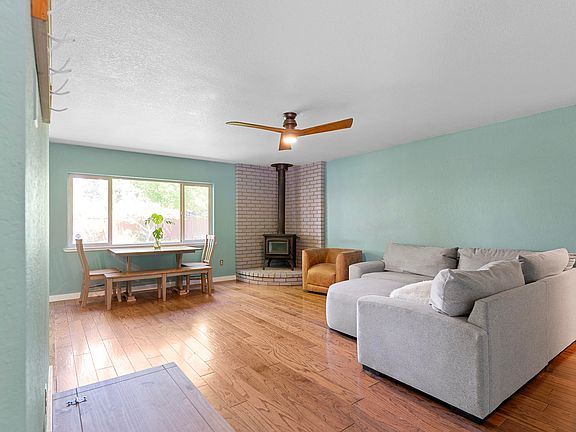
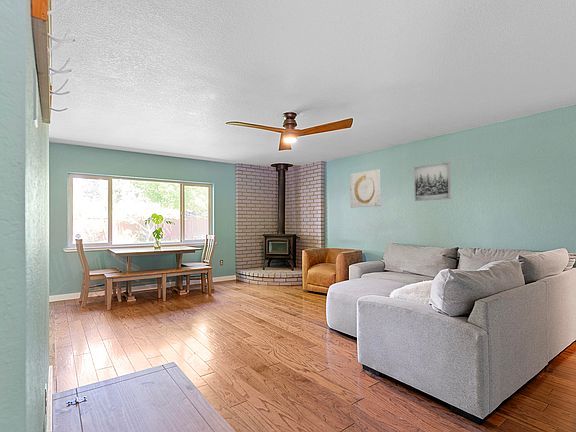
+ wall art (364, 189)
+ wall art (431, 182)
